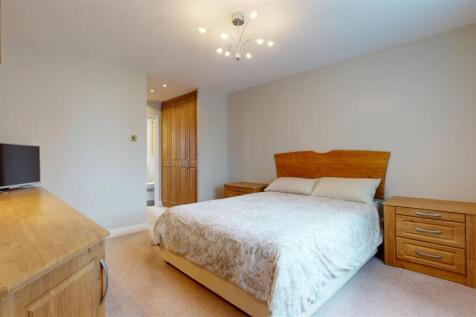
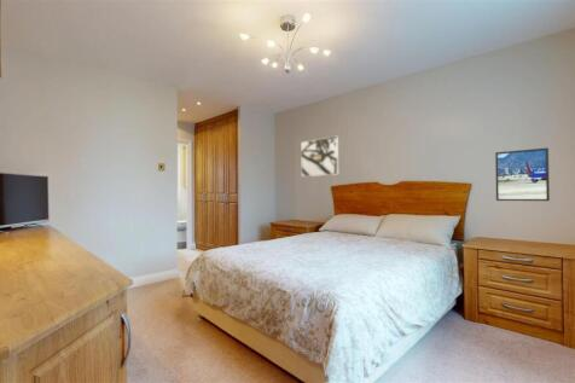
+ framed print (521, 175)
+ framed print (319, 157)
